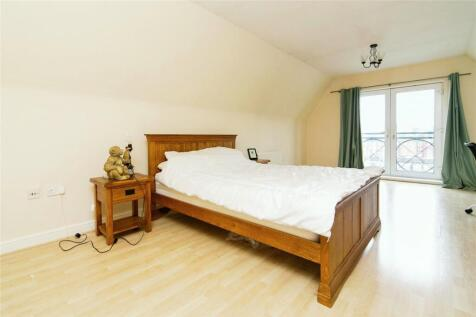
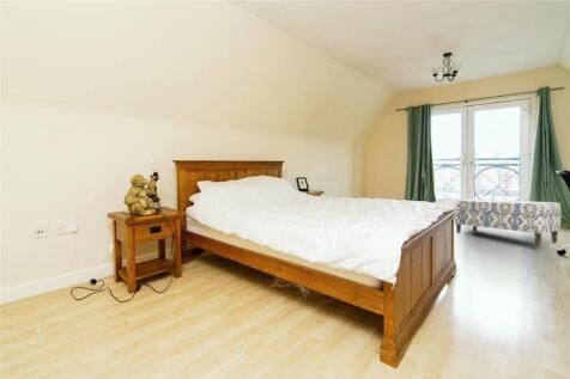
+ bench (502, 219)
